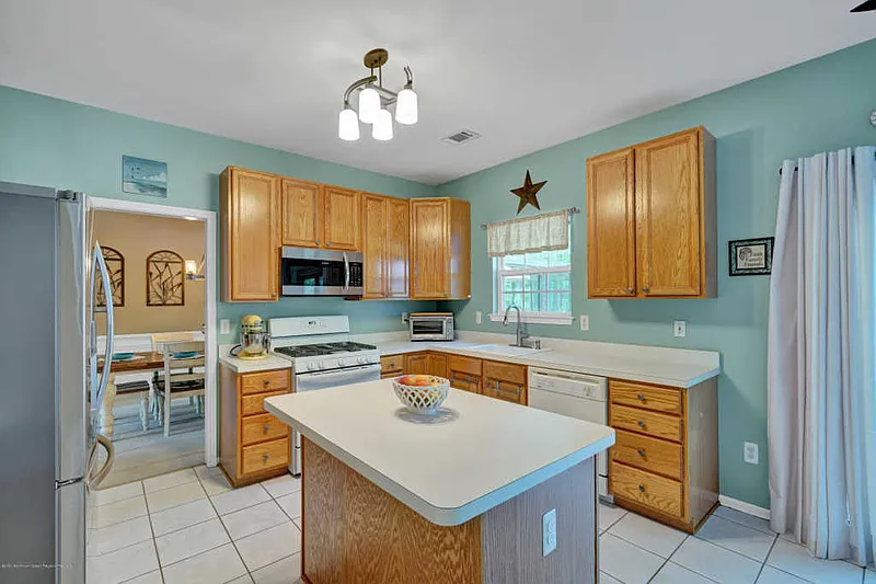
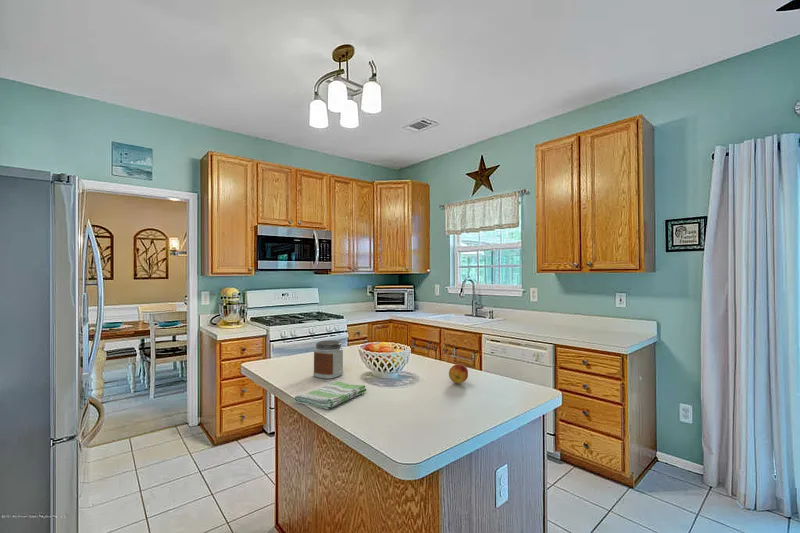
+ fruit (458, 373)
+ jar (328, 358)
+ dish towel (331, 392)
